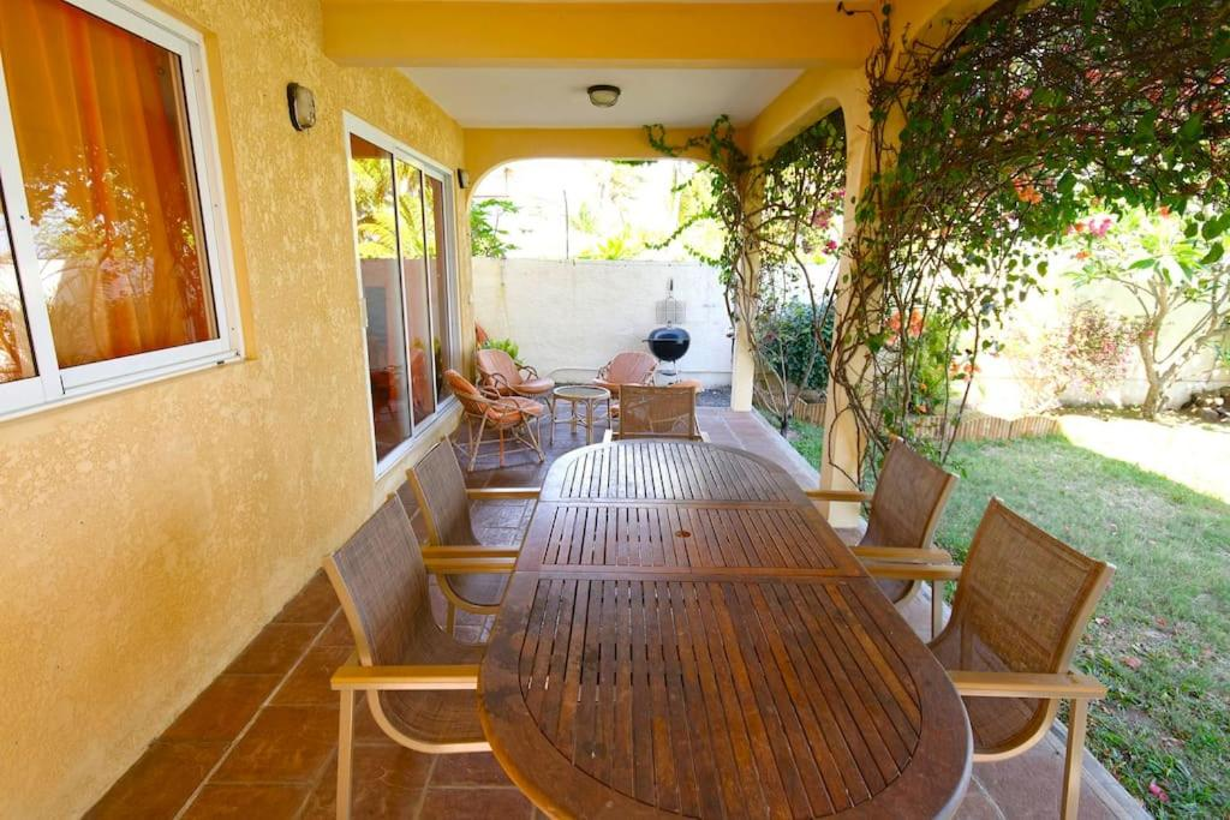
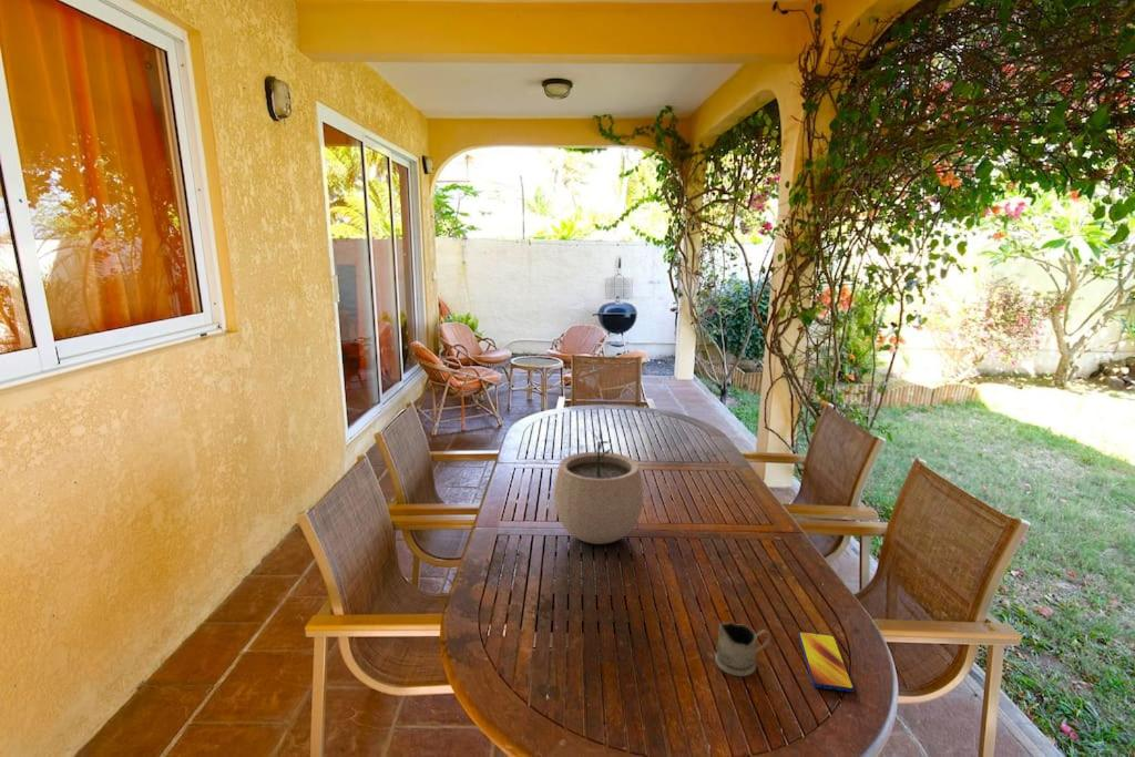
+ plant pot (599, 484)
+ tea glass holder (743, 644)
+ smartphone (824, 659)
